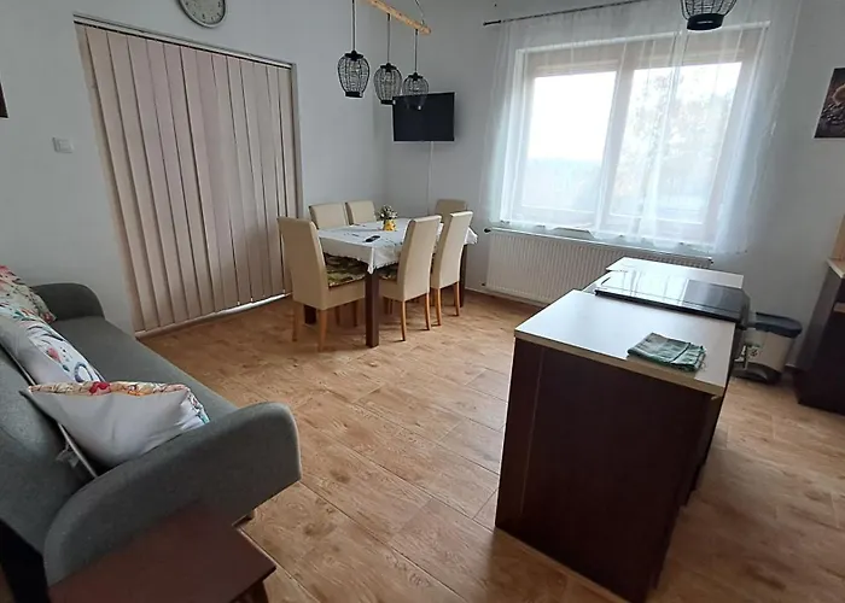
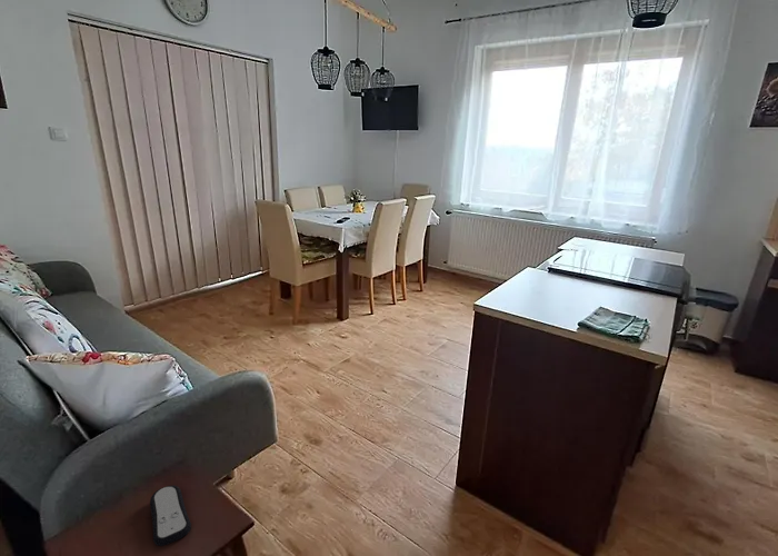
+ remote control (168, 512)
